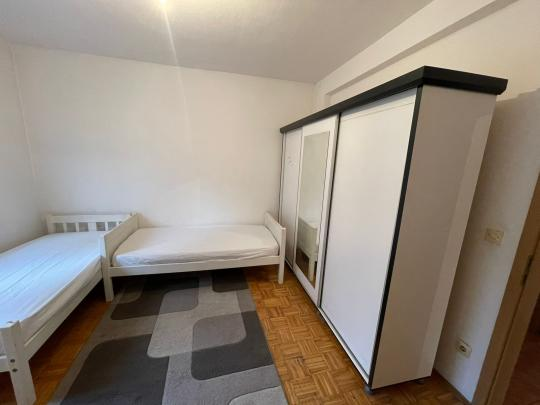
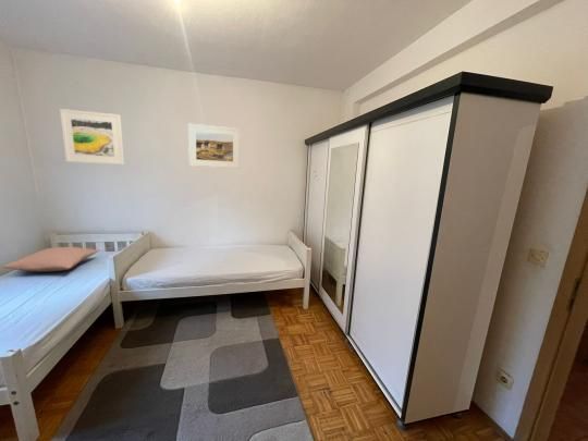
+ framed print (94, 137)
+ pillow (57, 258)
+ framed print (215, 147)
